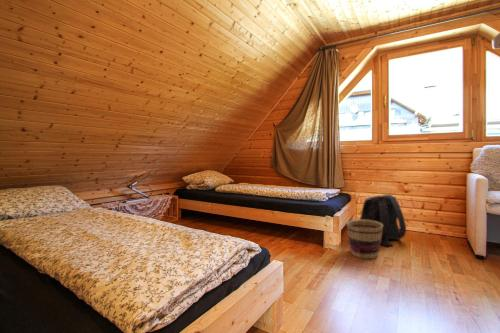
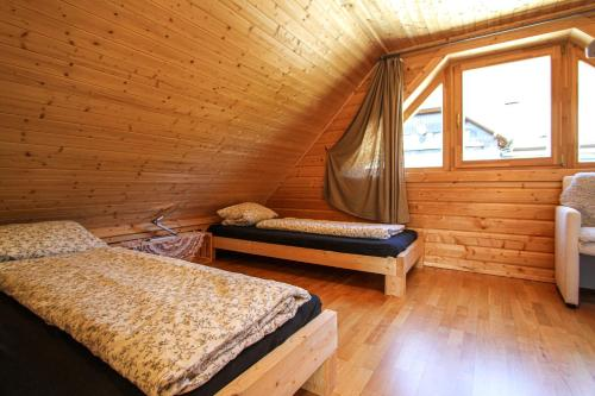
- basket (364, 239)
- backpack (380, 216)
